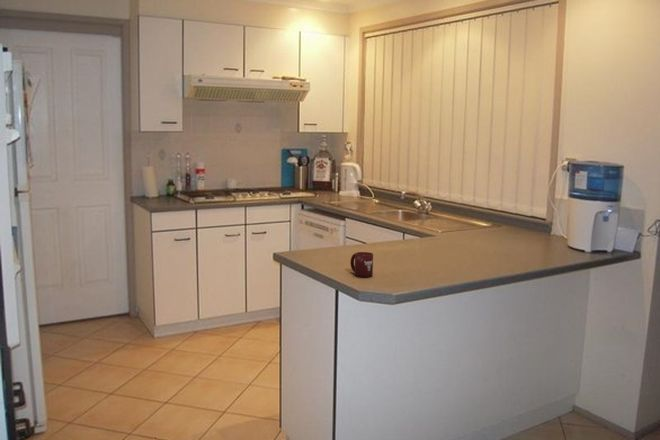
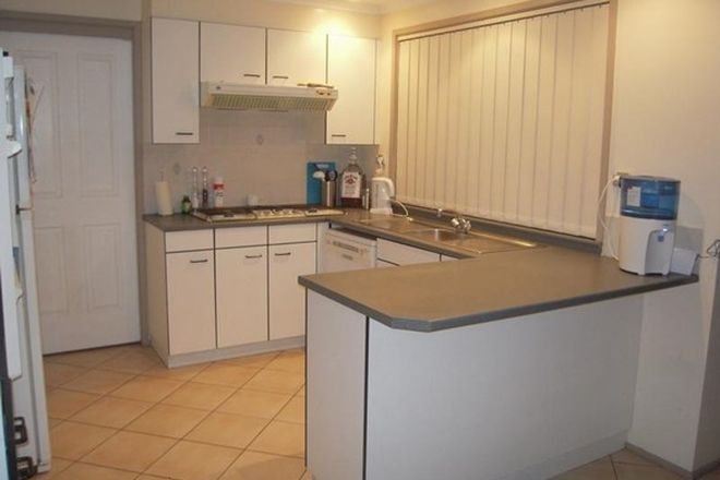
- cup (360, 263)
